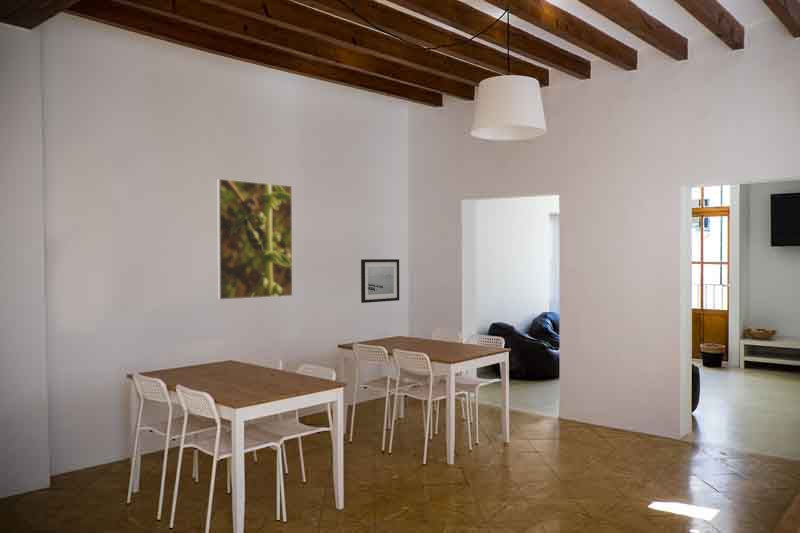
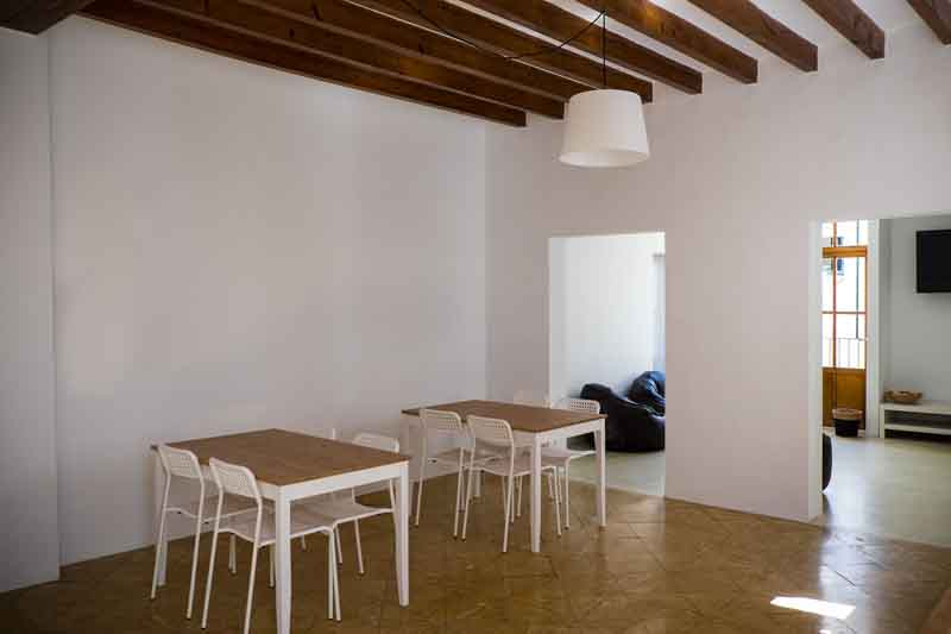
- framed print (256, 240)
- wall art (380, 280)
